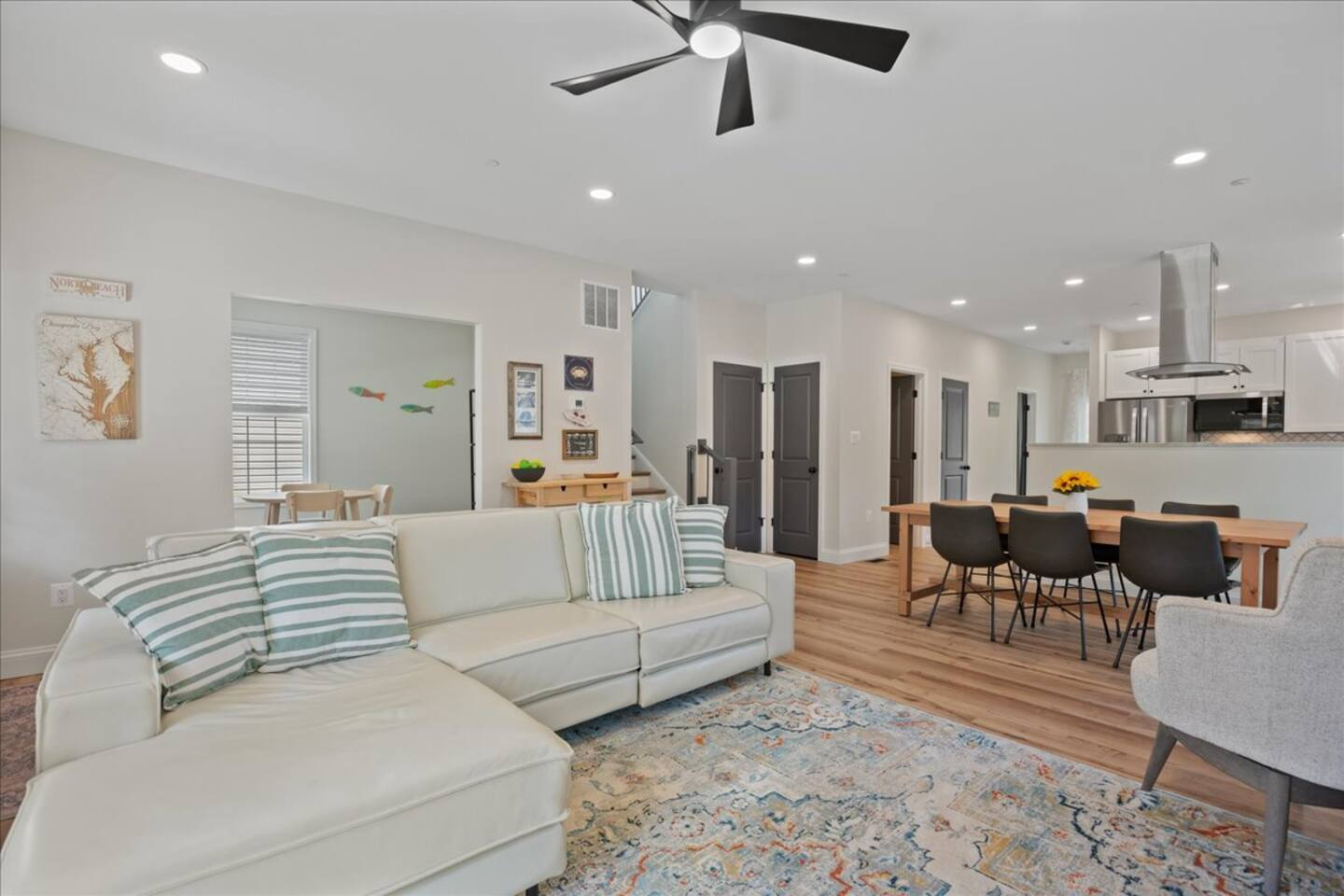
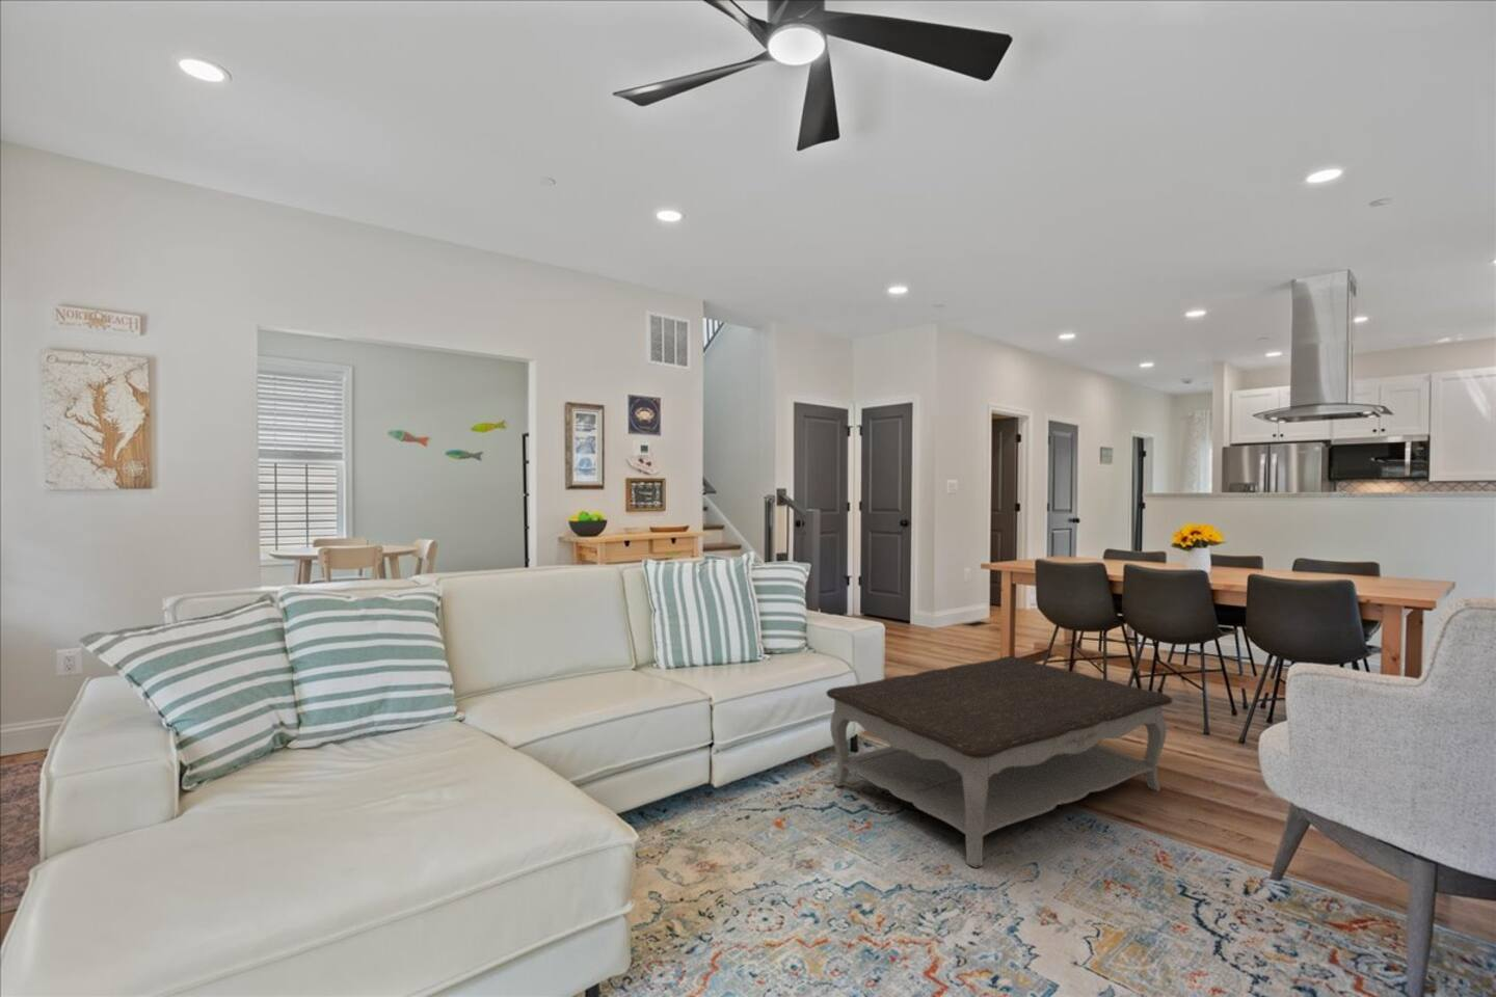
+ coffee table (997, 740)
